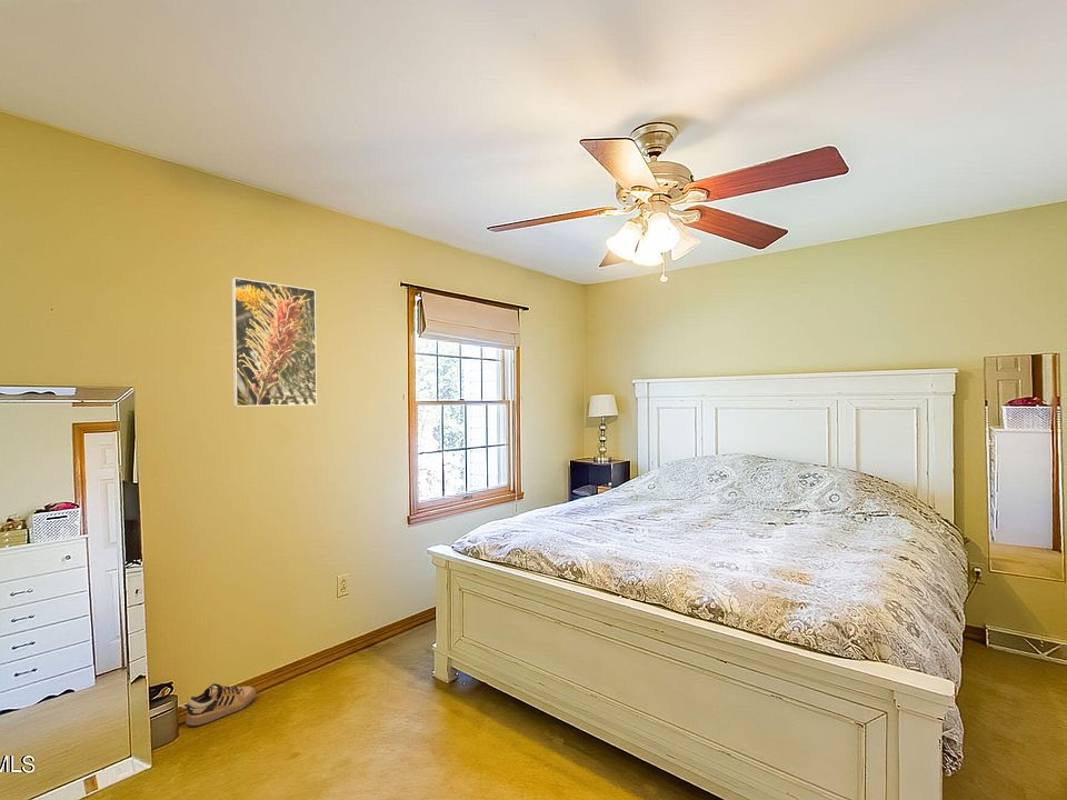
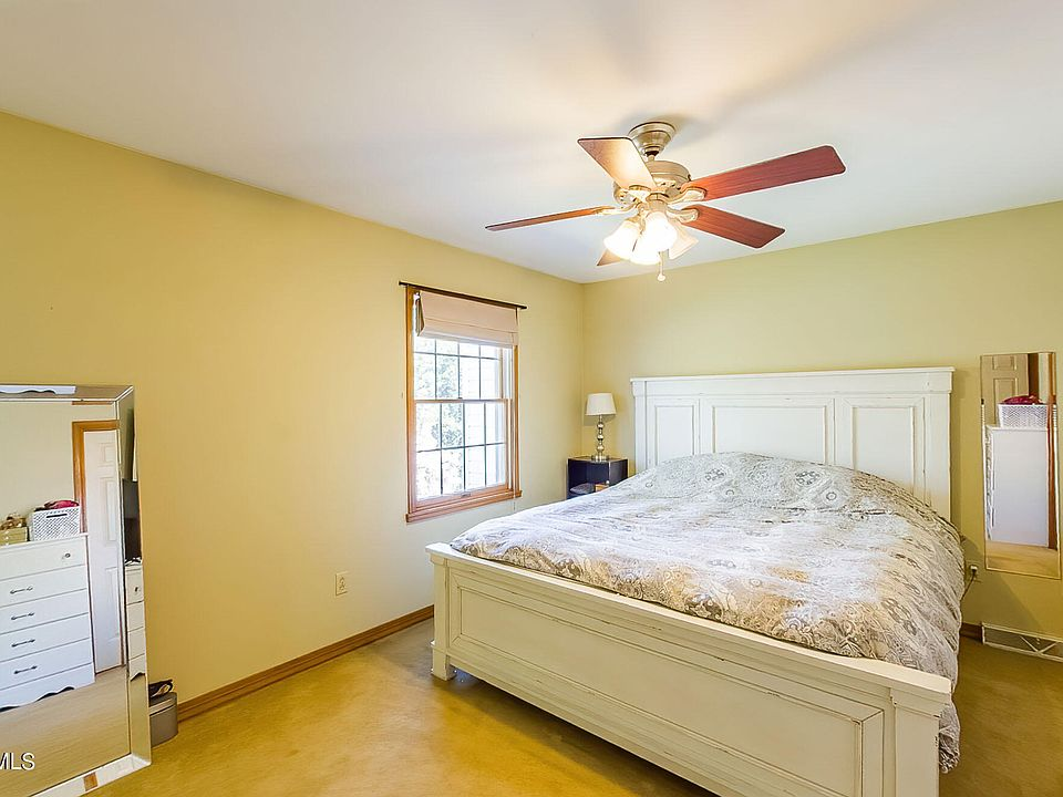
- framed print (276, 344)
- shoe (219, 698)
